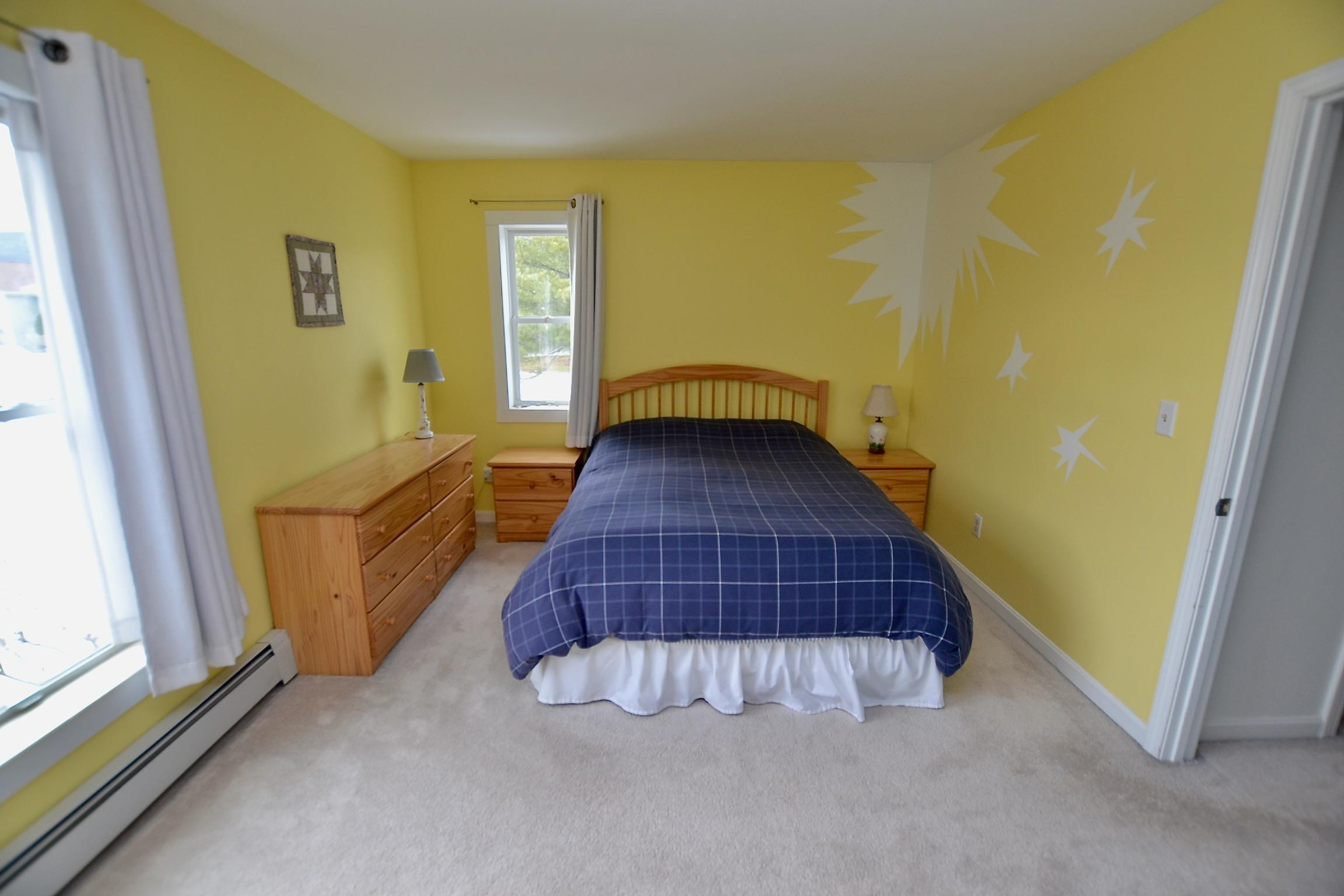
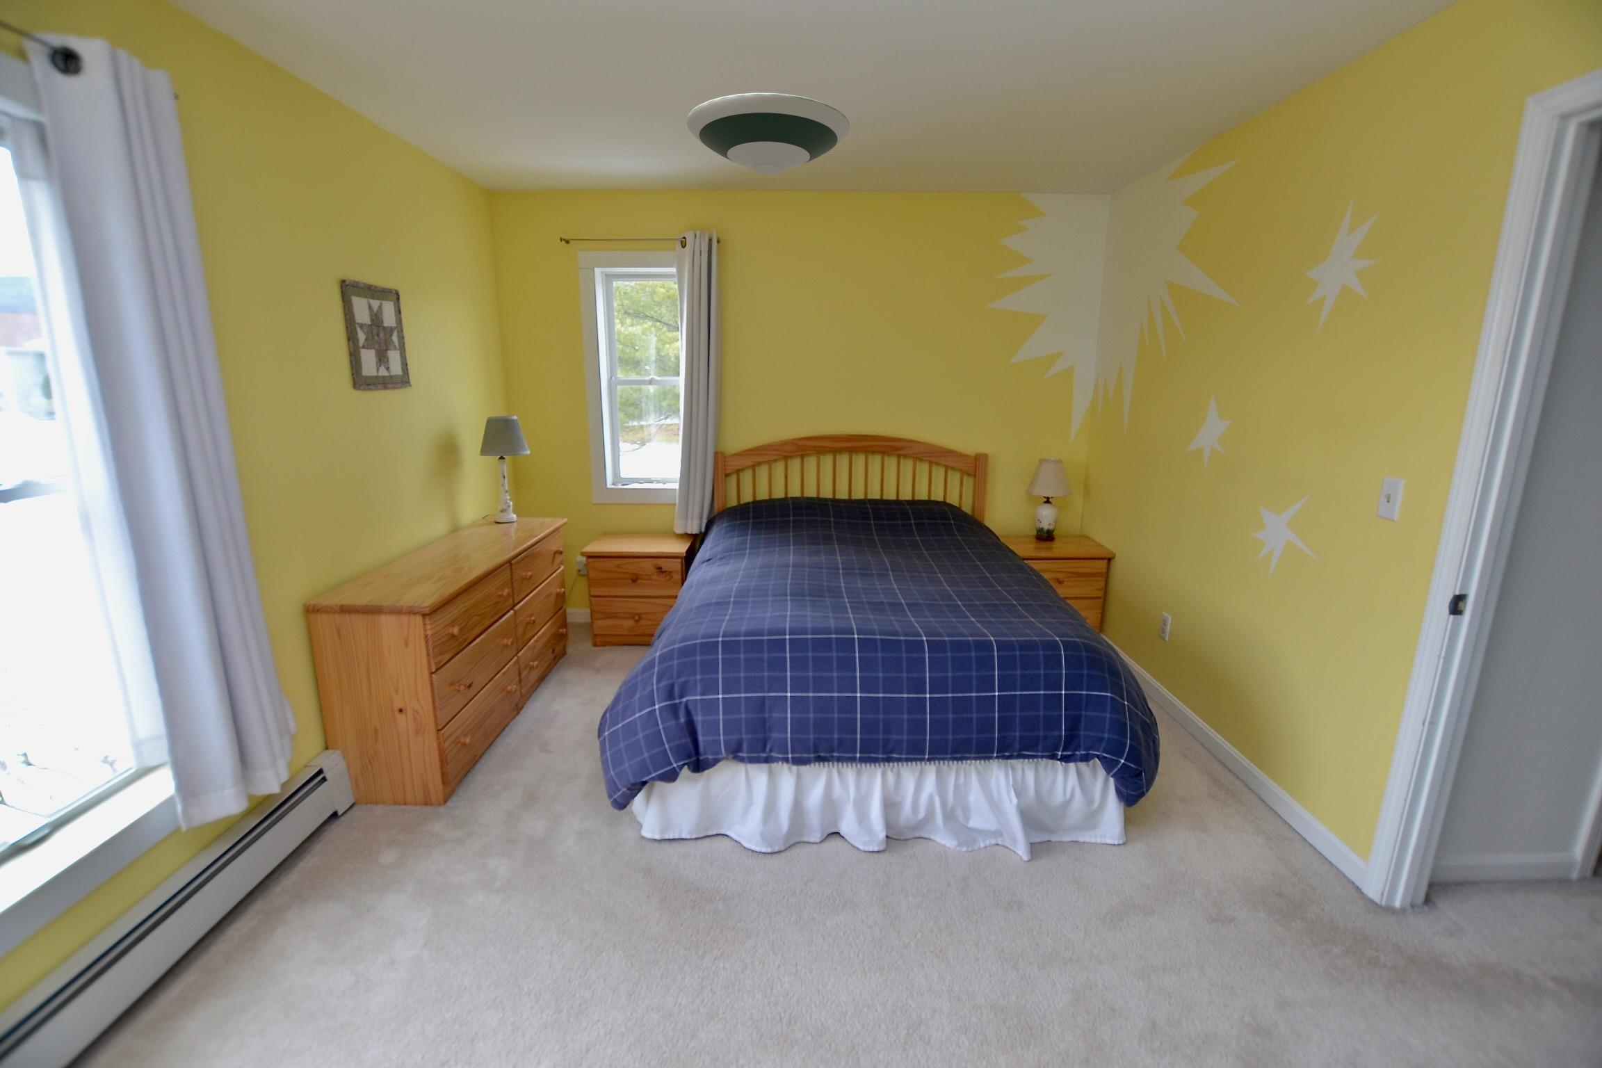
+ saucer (769, 149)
